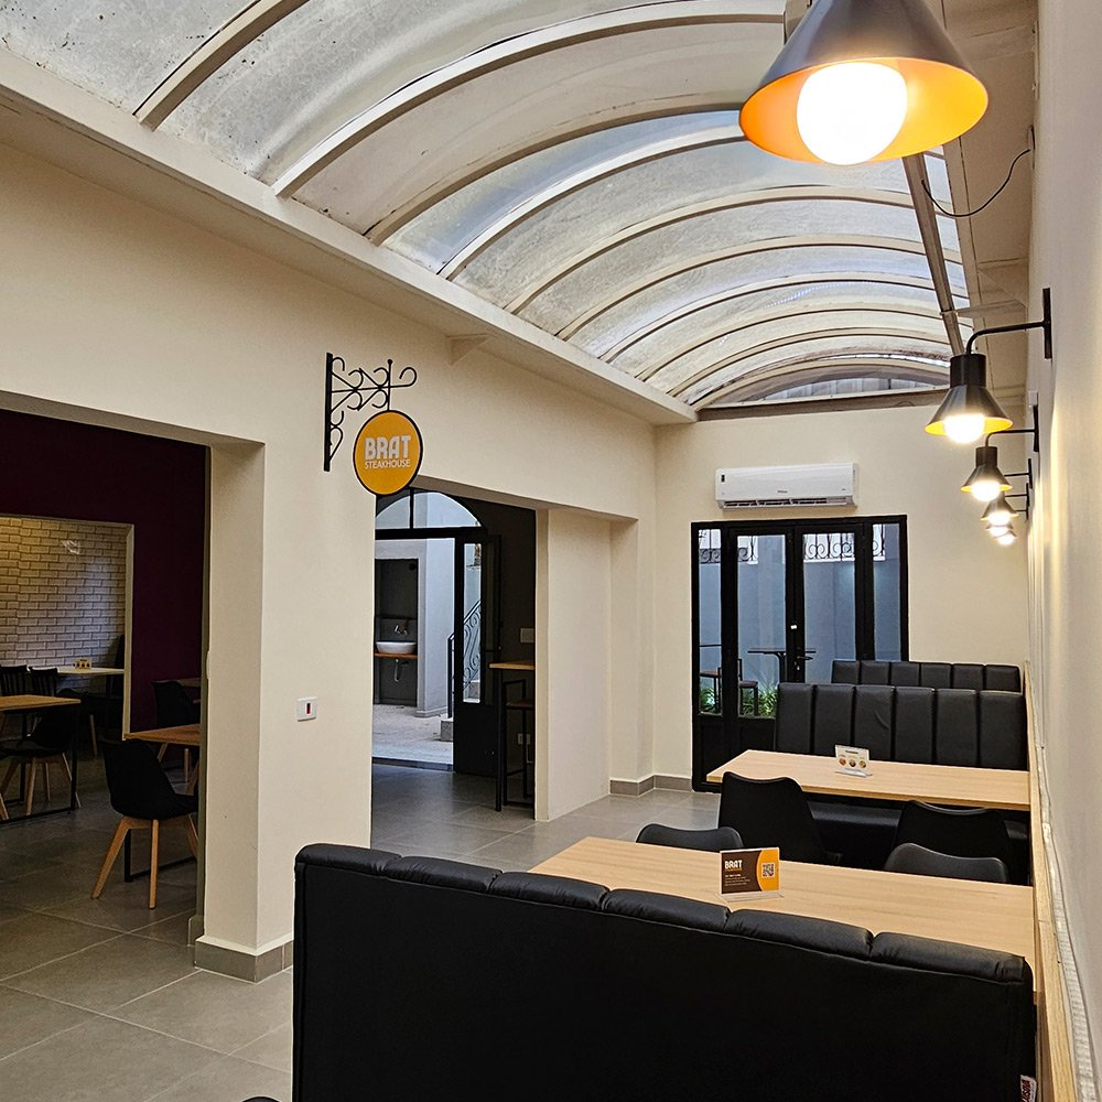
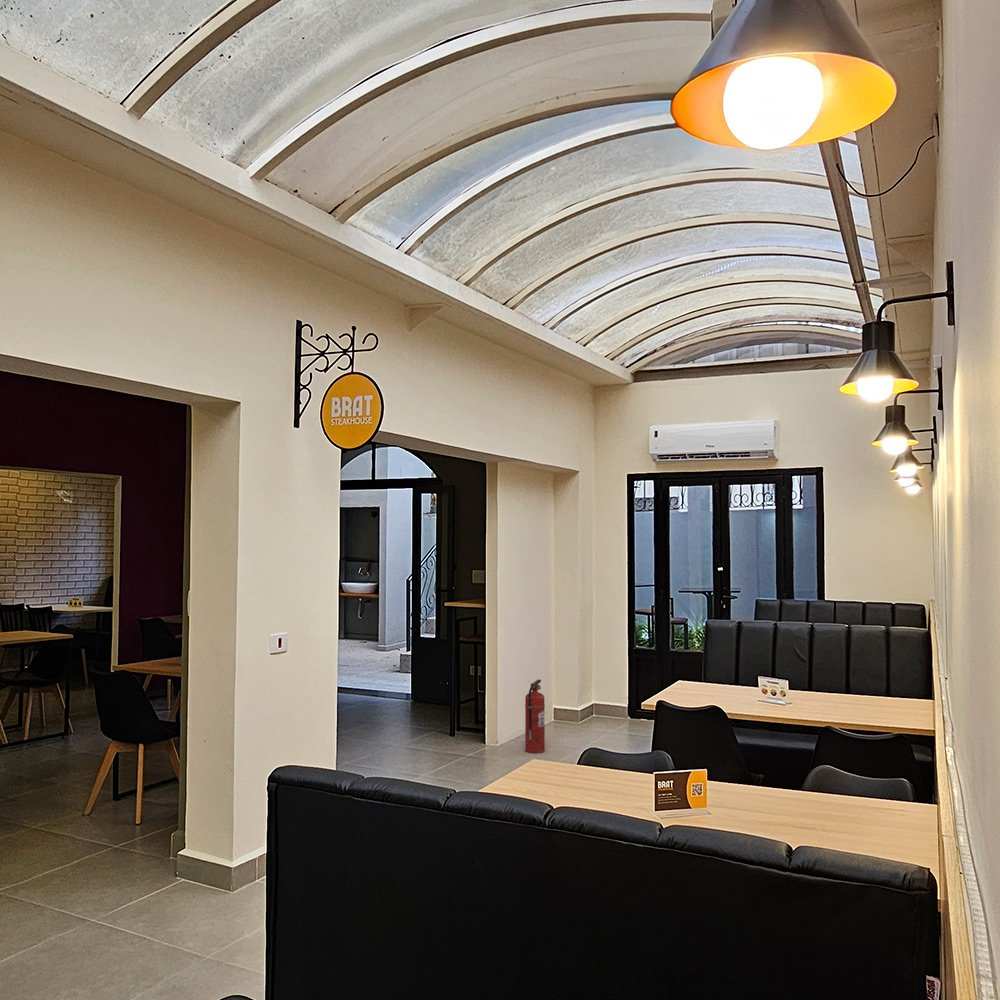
+ fire extinguisher (534, 716)
